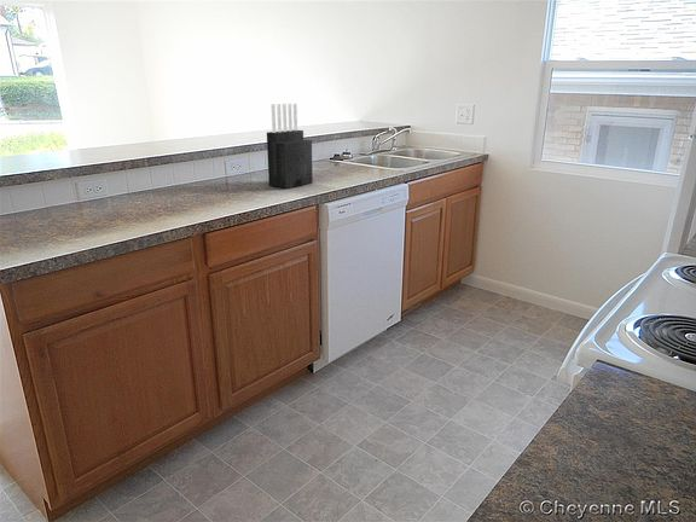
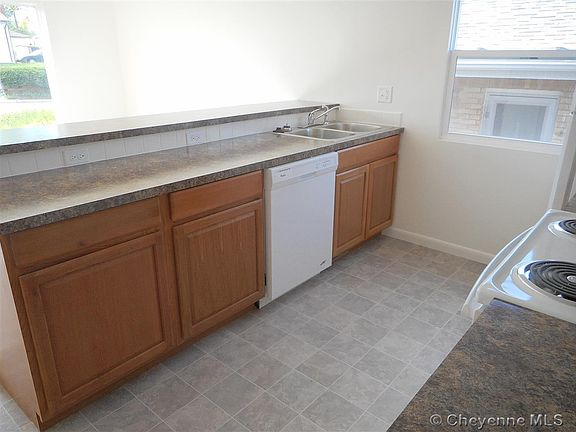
- knife block (291, 145)
